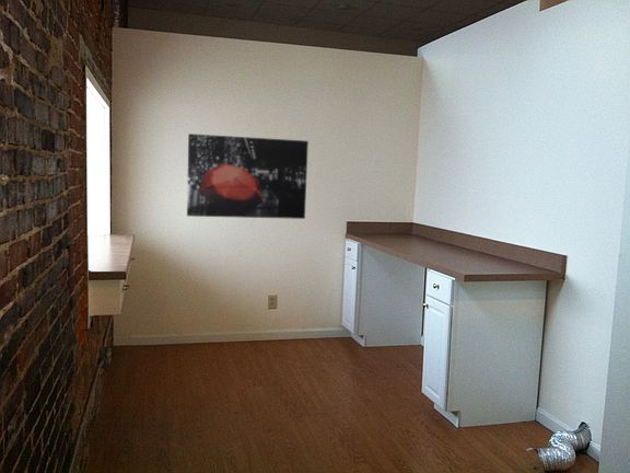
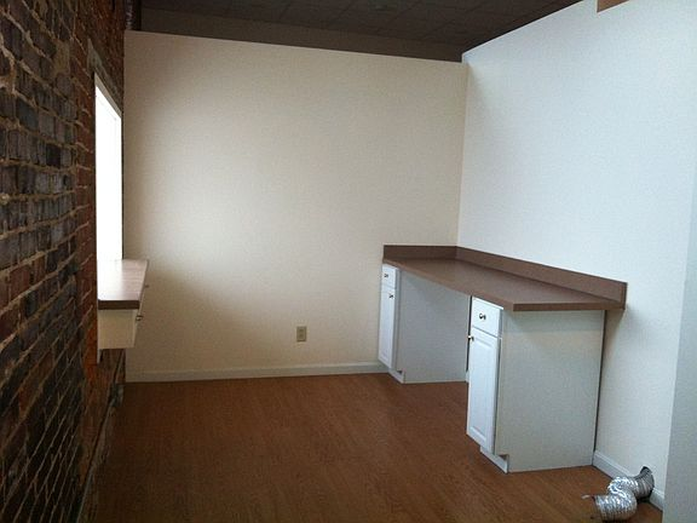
- wall art (248, 177)
